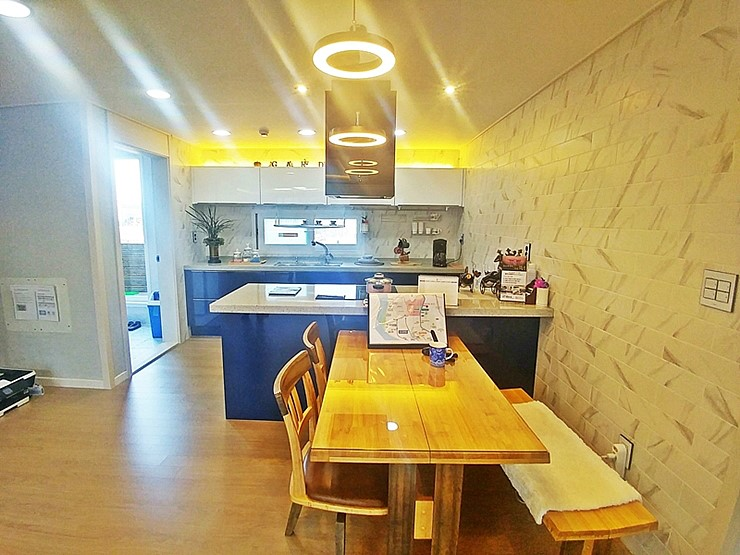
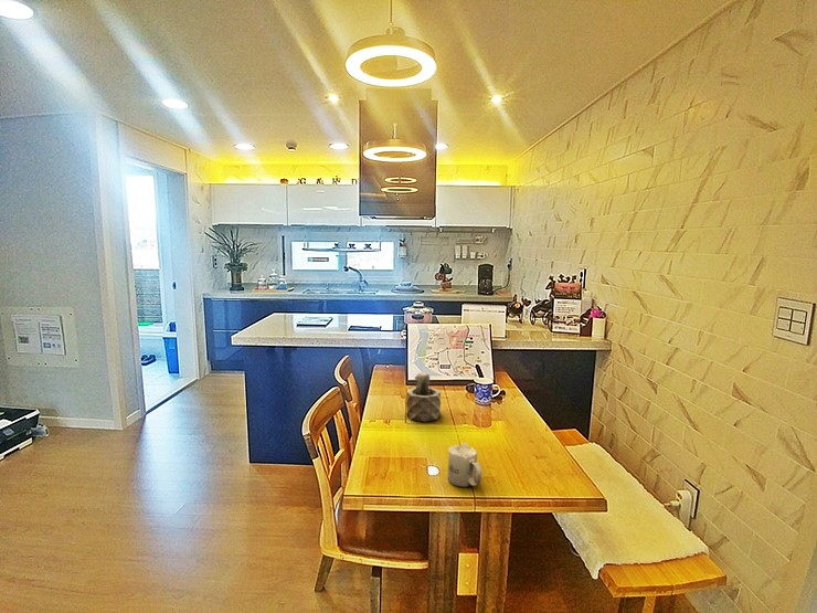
+ mug (464, 467)
+ succulent plant (423, 394)
